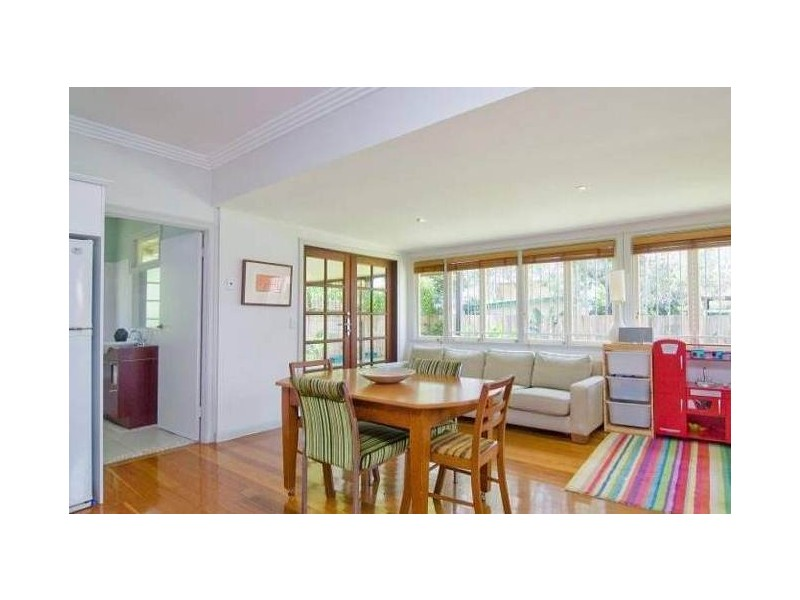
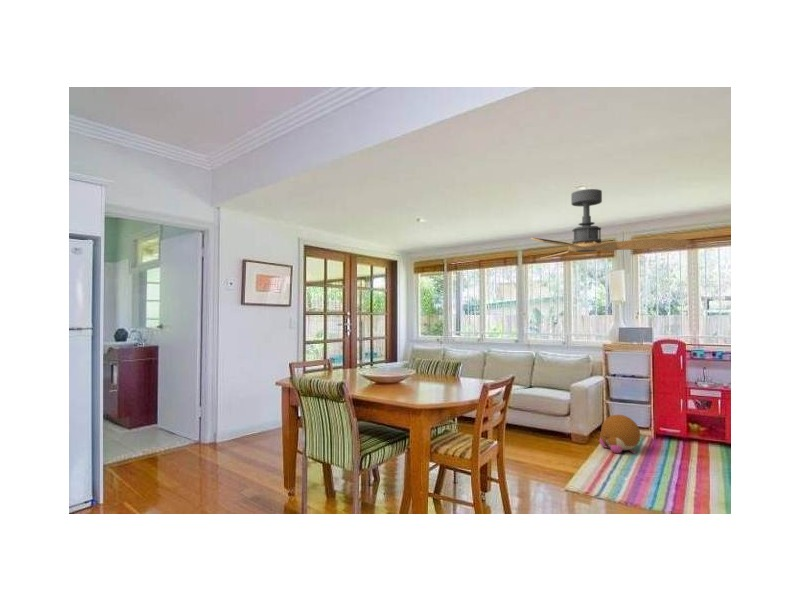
+ plush toy (619, 432)
+ ceiling fan (600, 227)
